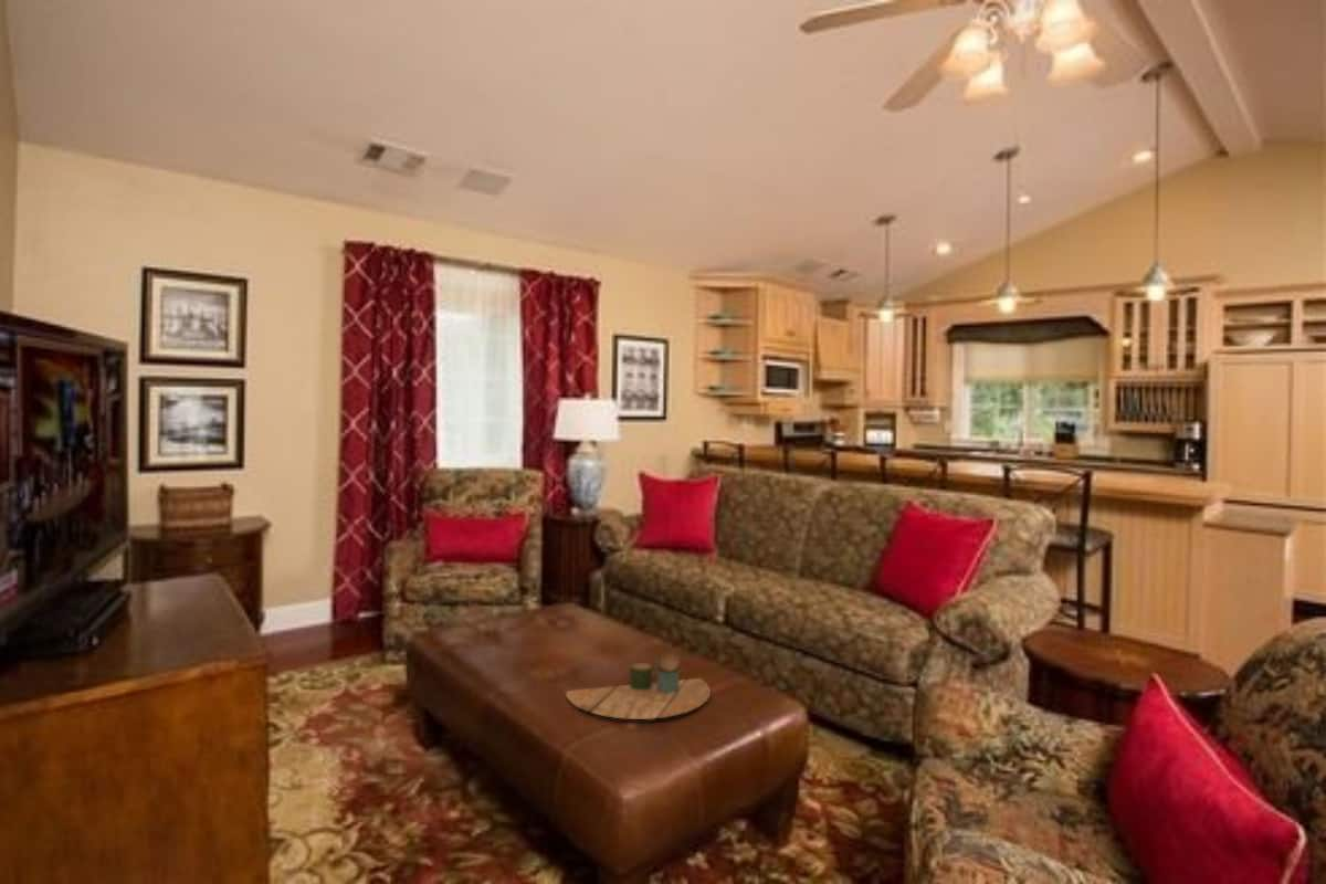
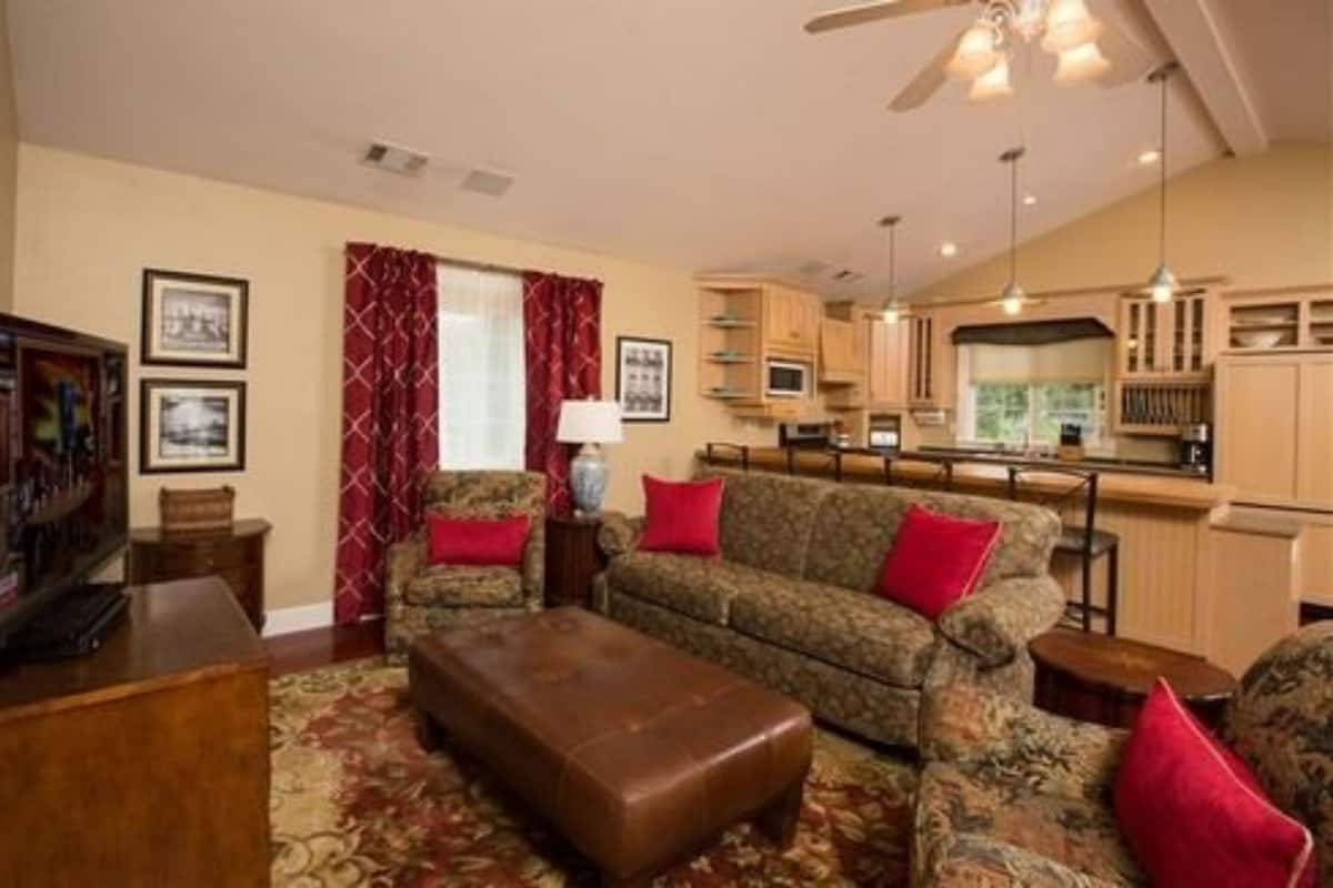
- decorative tray (638, 667)
